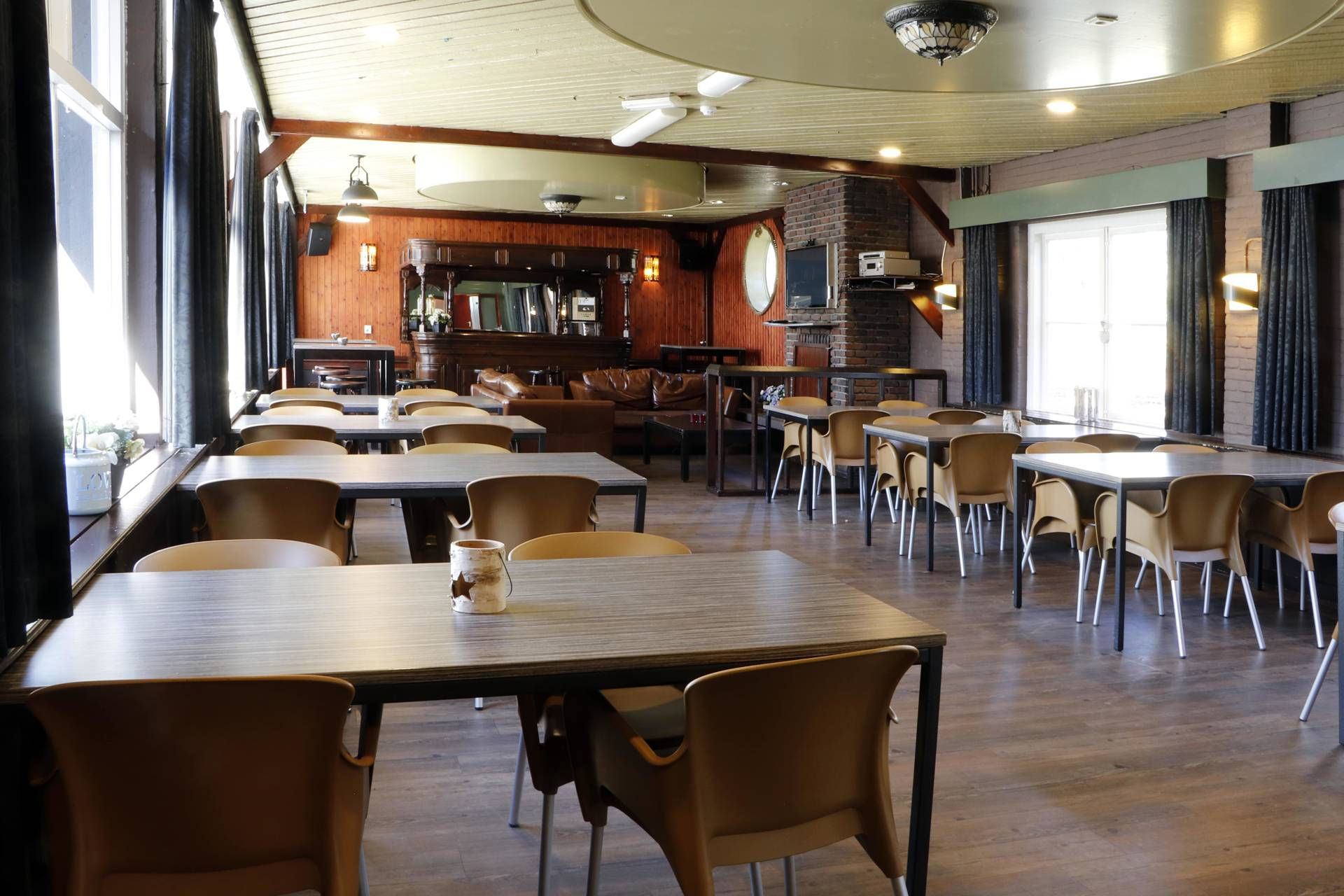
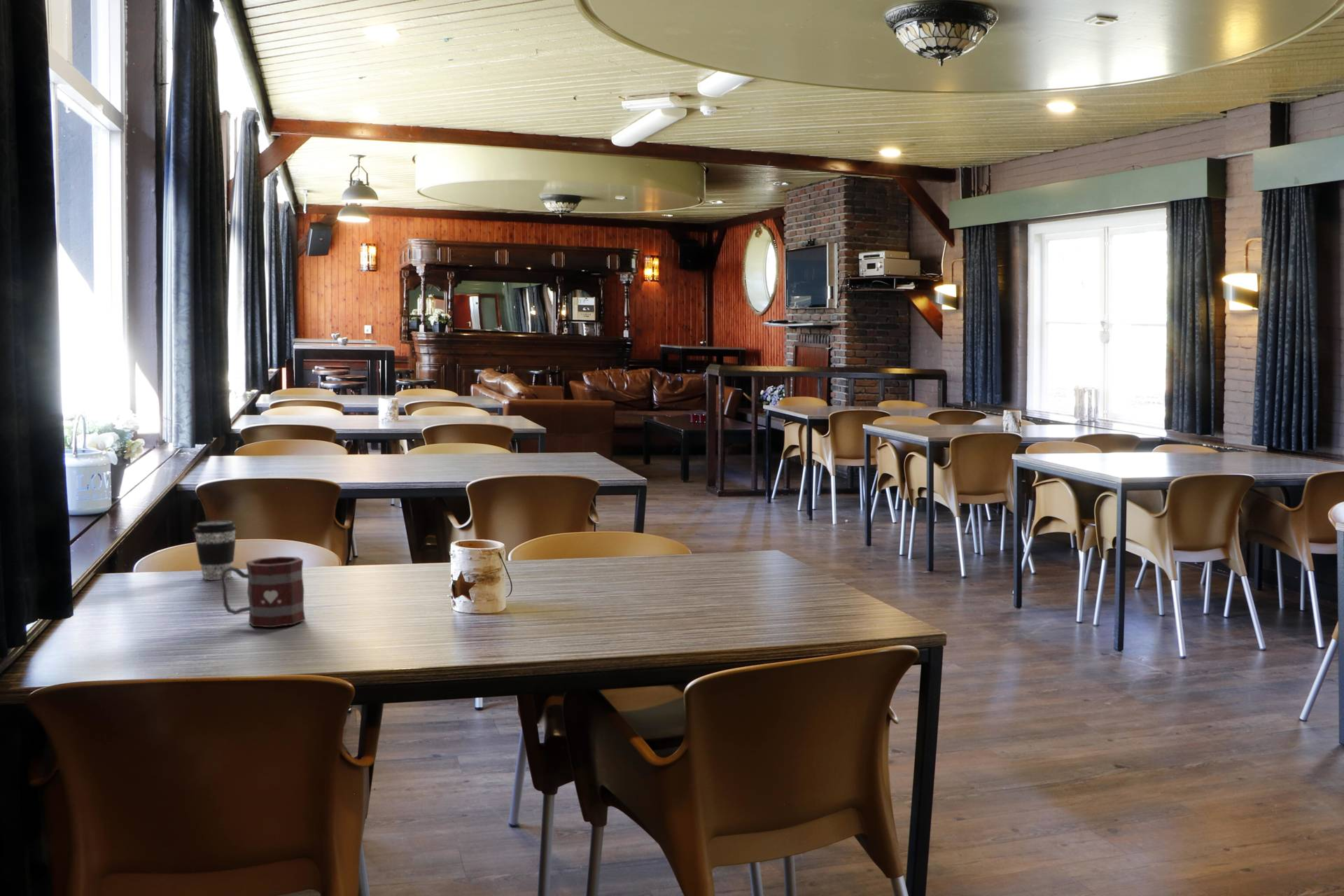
+ mug (262, 592)
+ coffee cup (216, 550)
